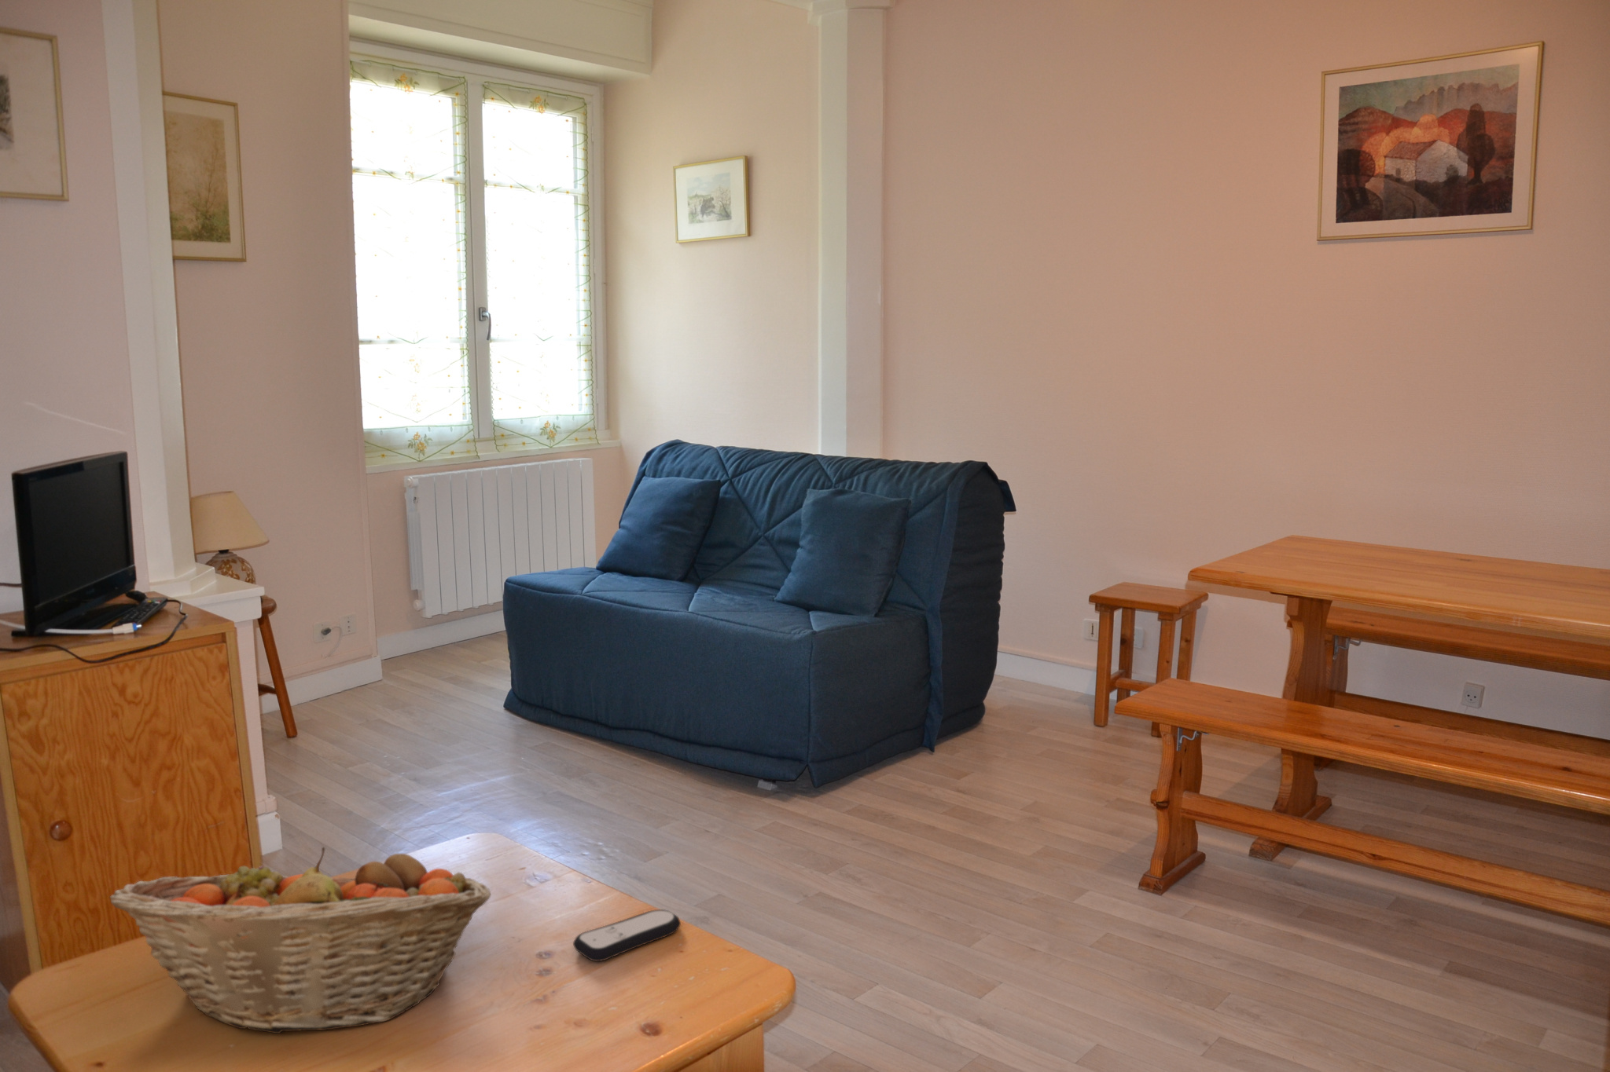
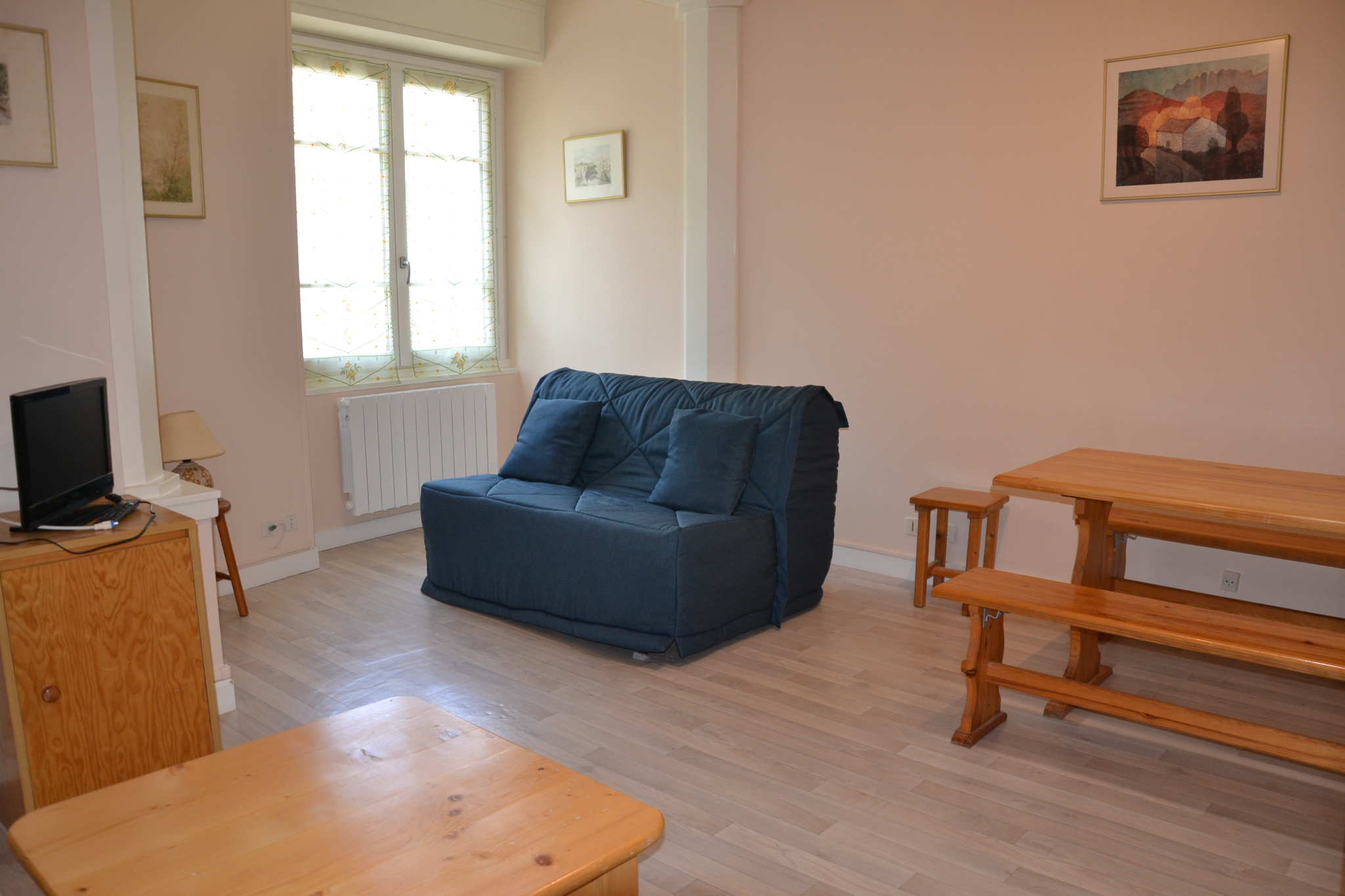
- remote control (628, 933)
- fruit basket (308, 919)
